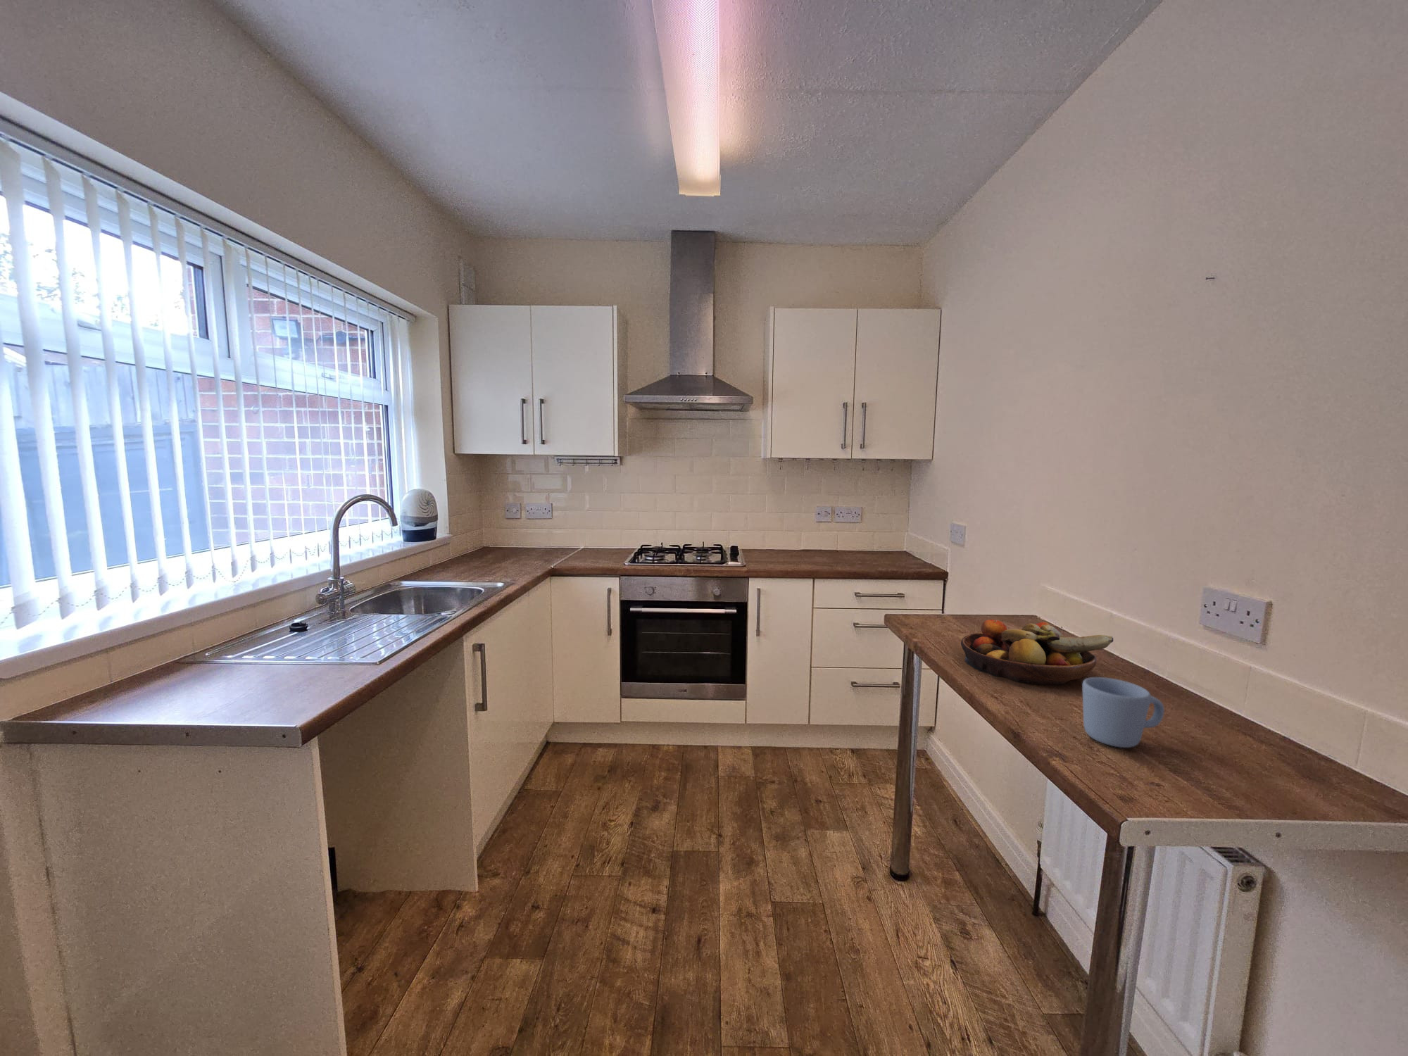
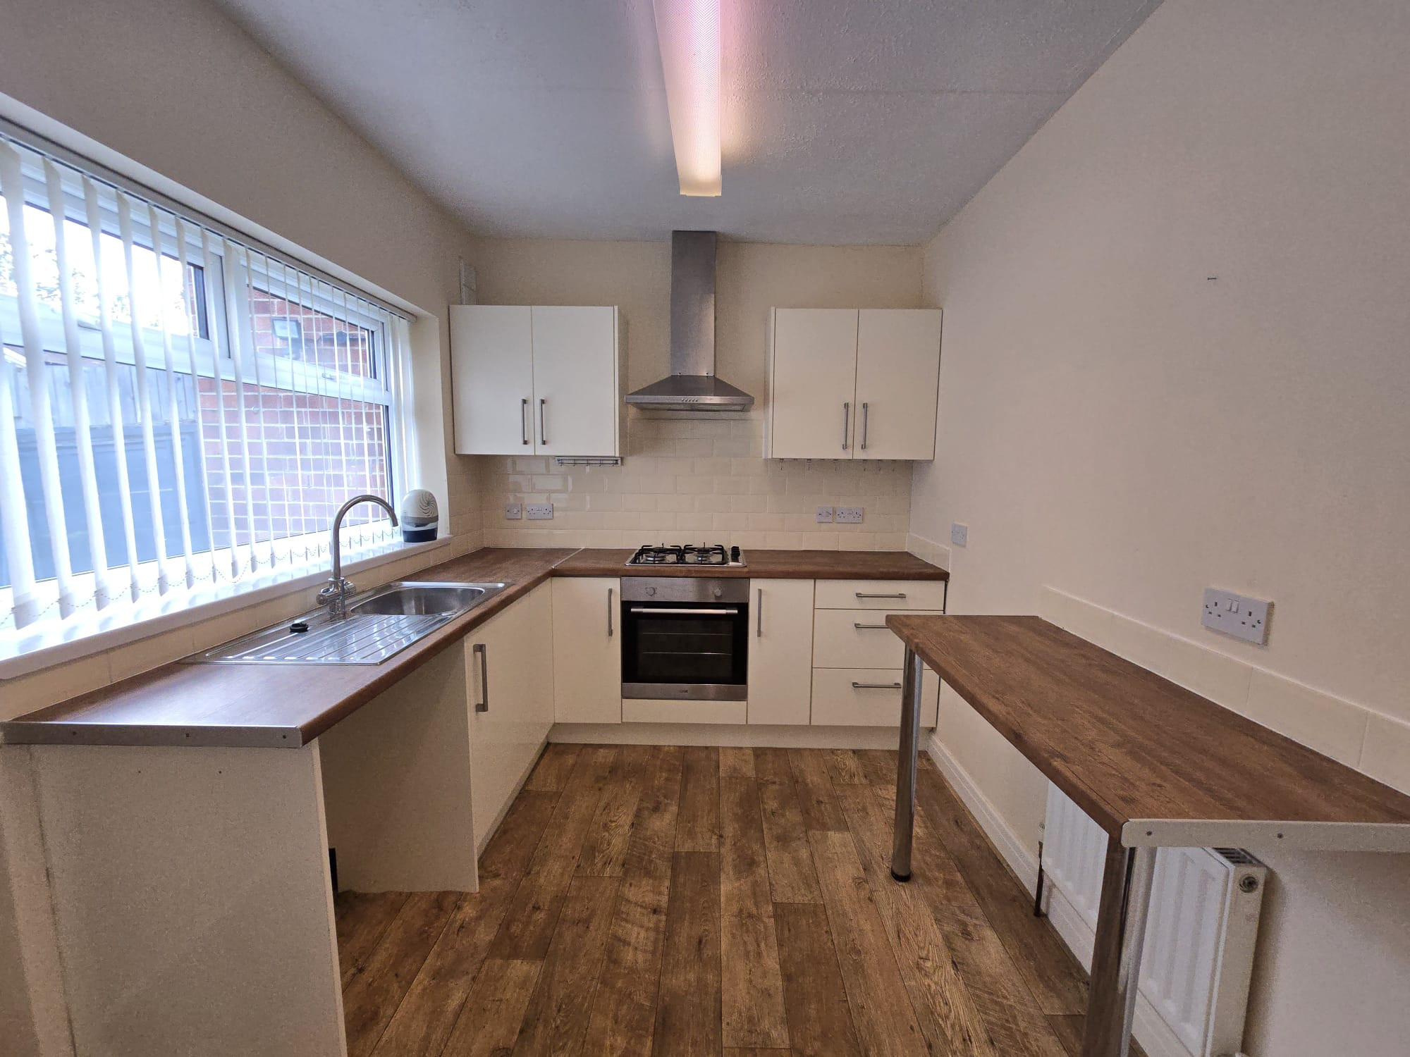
- fruit bowl (1027, 642)
- mug (1123, 713)
